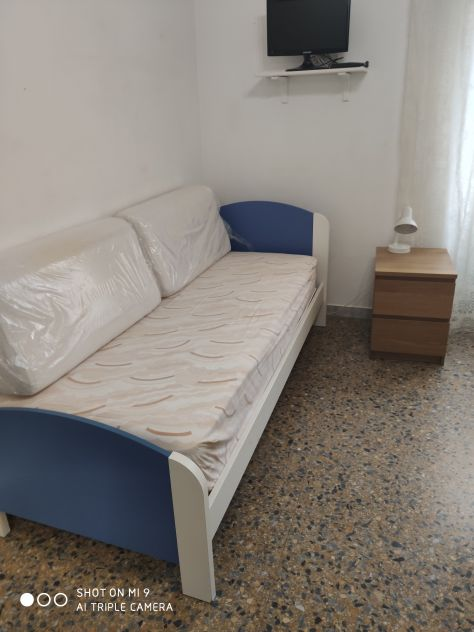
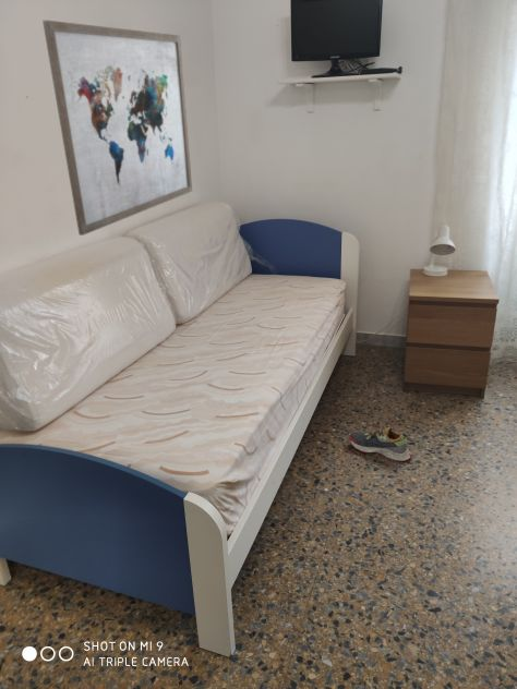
+ wall art (134, 124)
+ shoe (381, 437)
